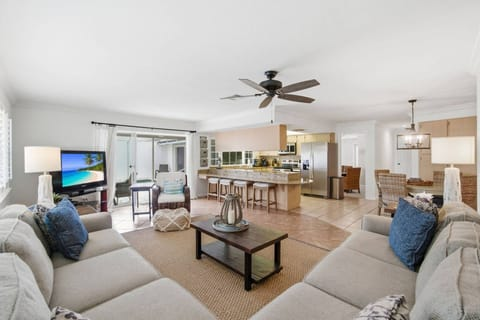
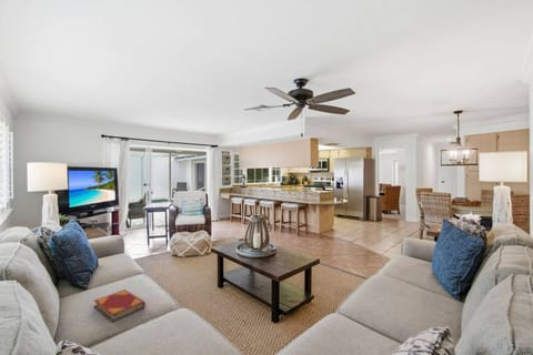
+ hardback book (119, 303)
